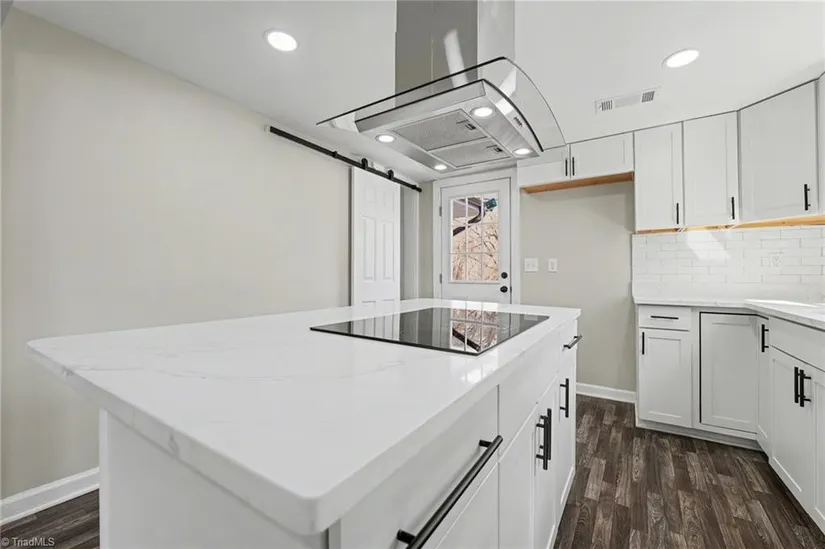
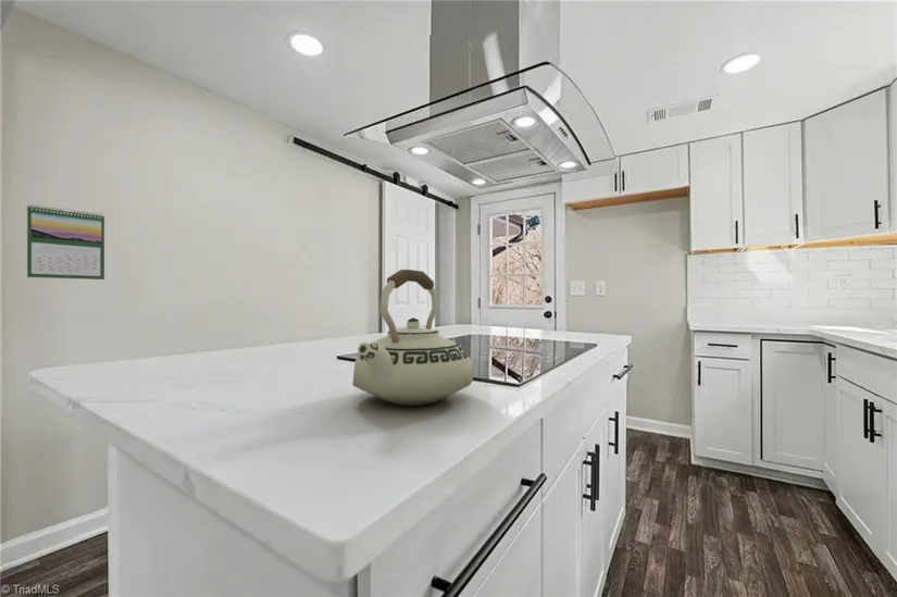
+ teakettle (407, 335)
+ calendar (67, 242)
